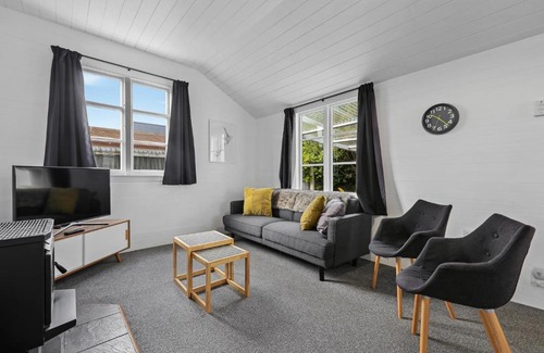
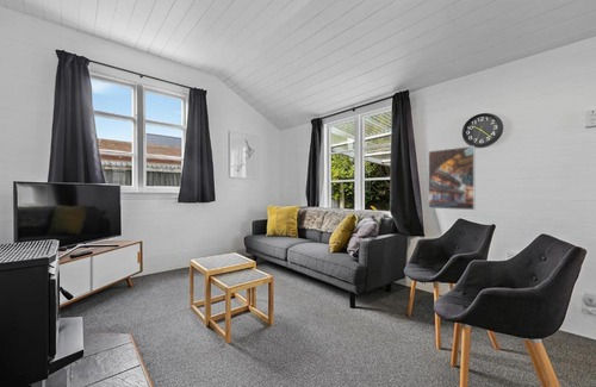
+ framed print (449, 179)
